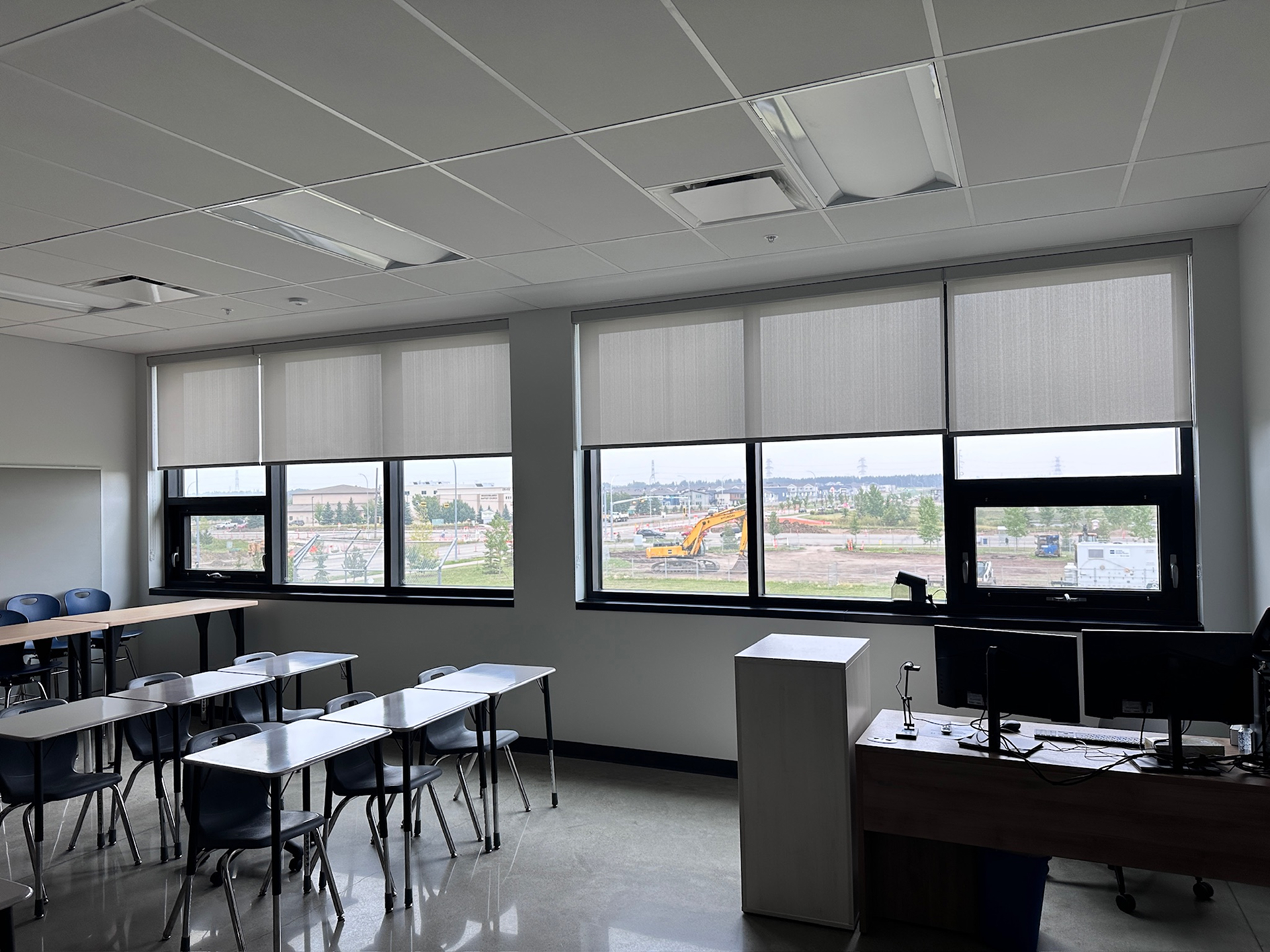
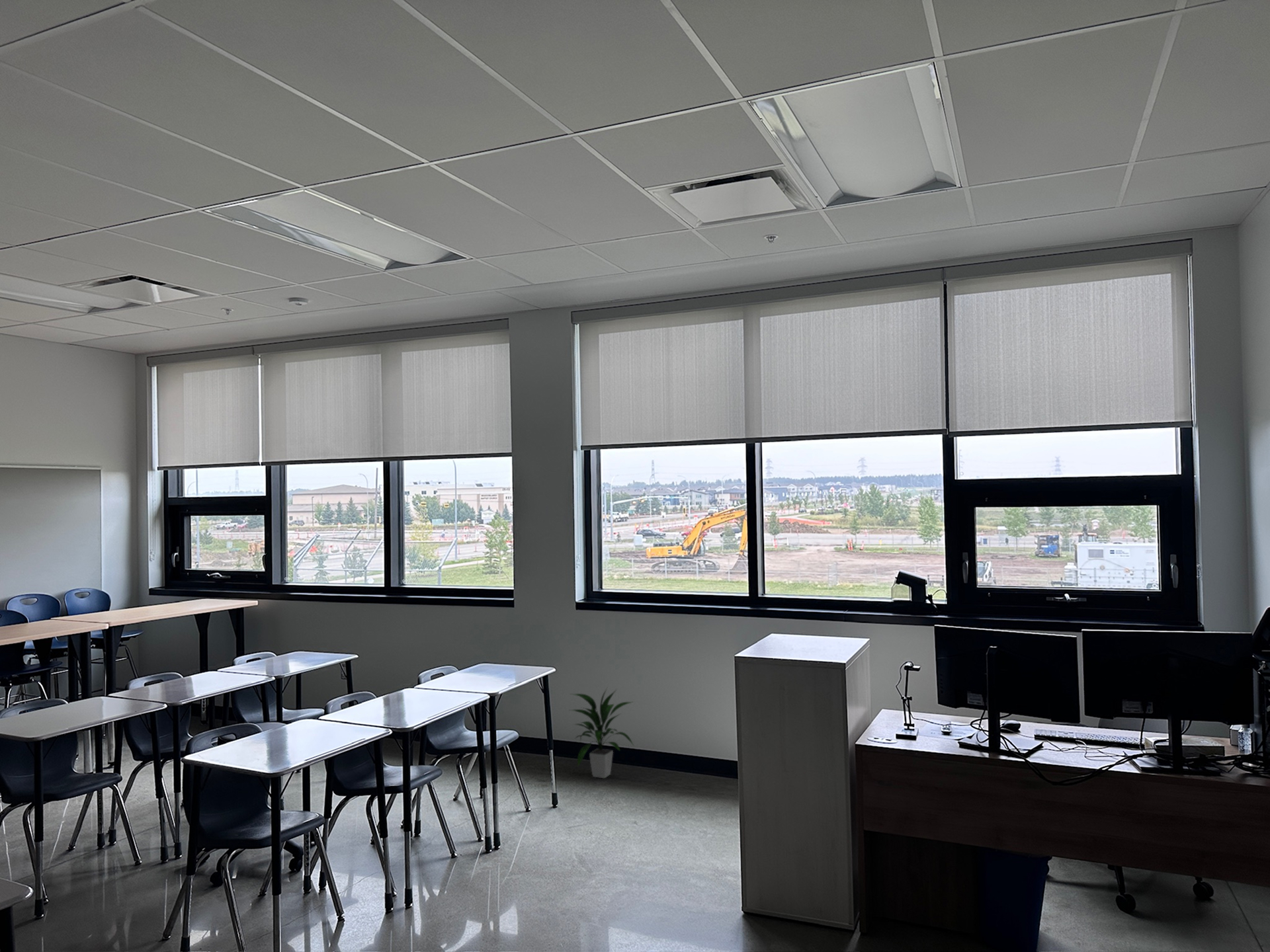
+ indoor plant (597, 731)
